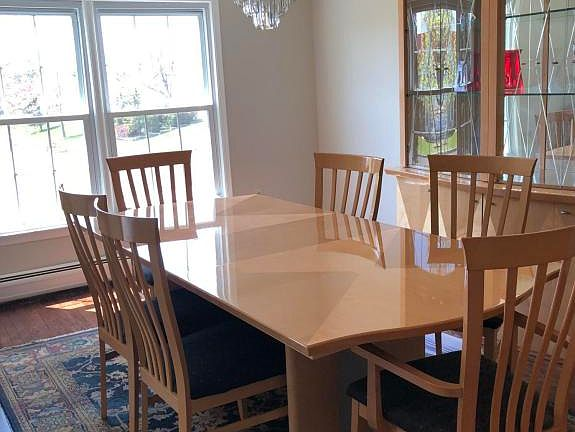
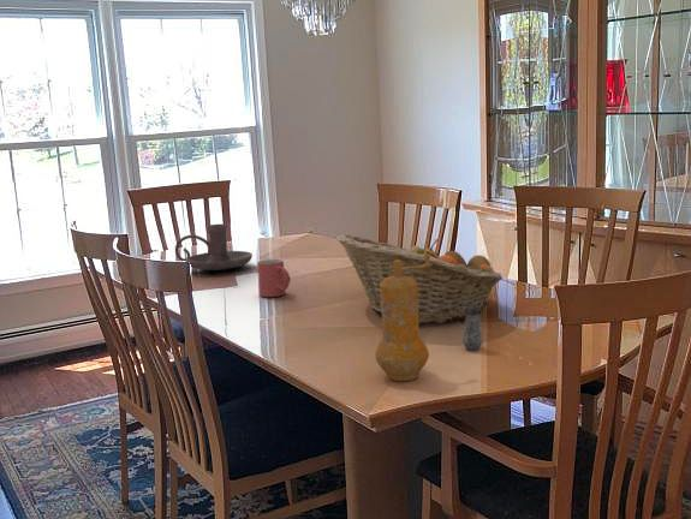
+ fruit basket (417, 270)
+ mug (275, 279)
+ candle holder (210, 246)
+ pepper mill (405, 316)
+ salt shaker (471, 327)
